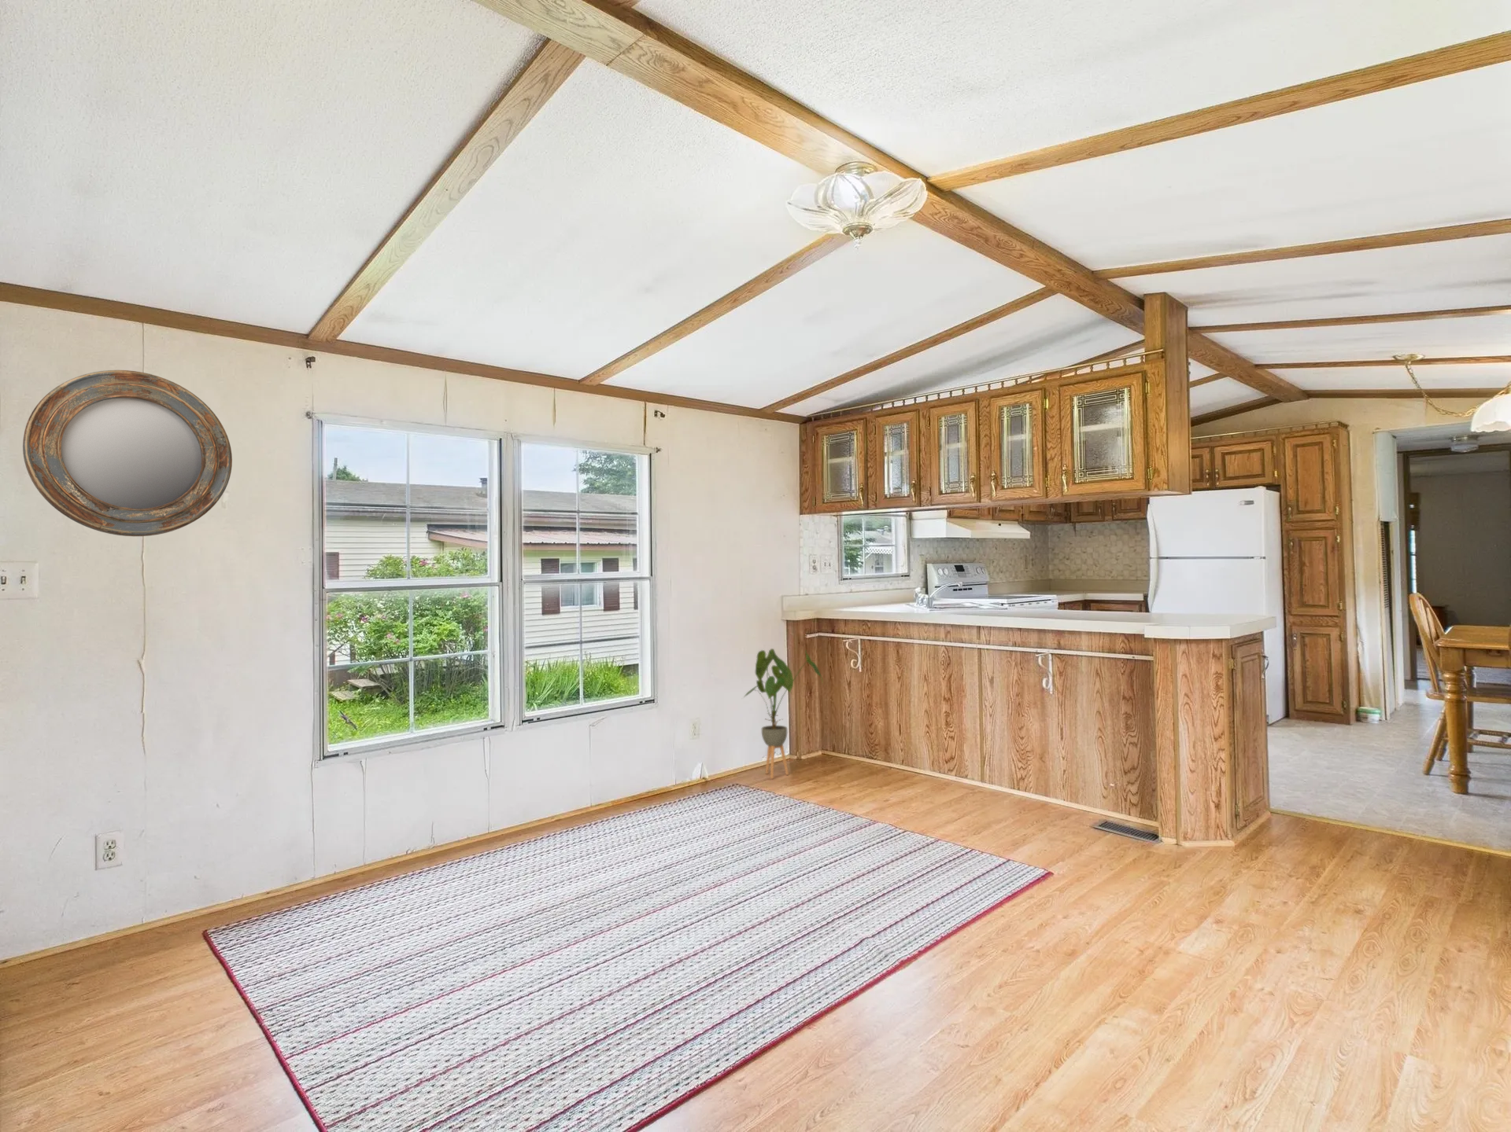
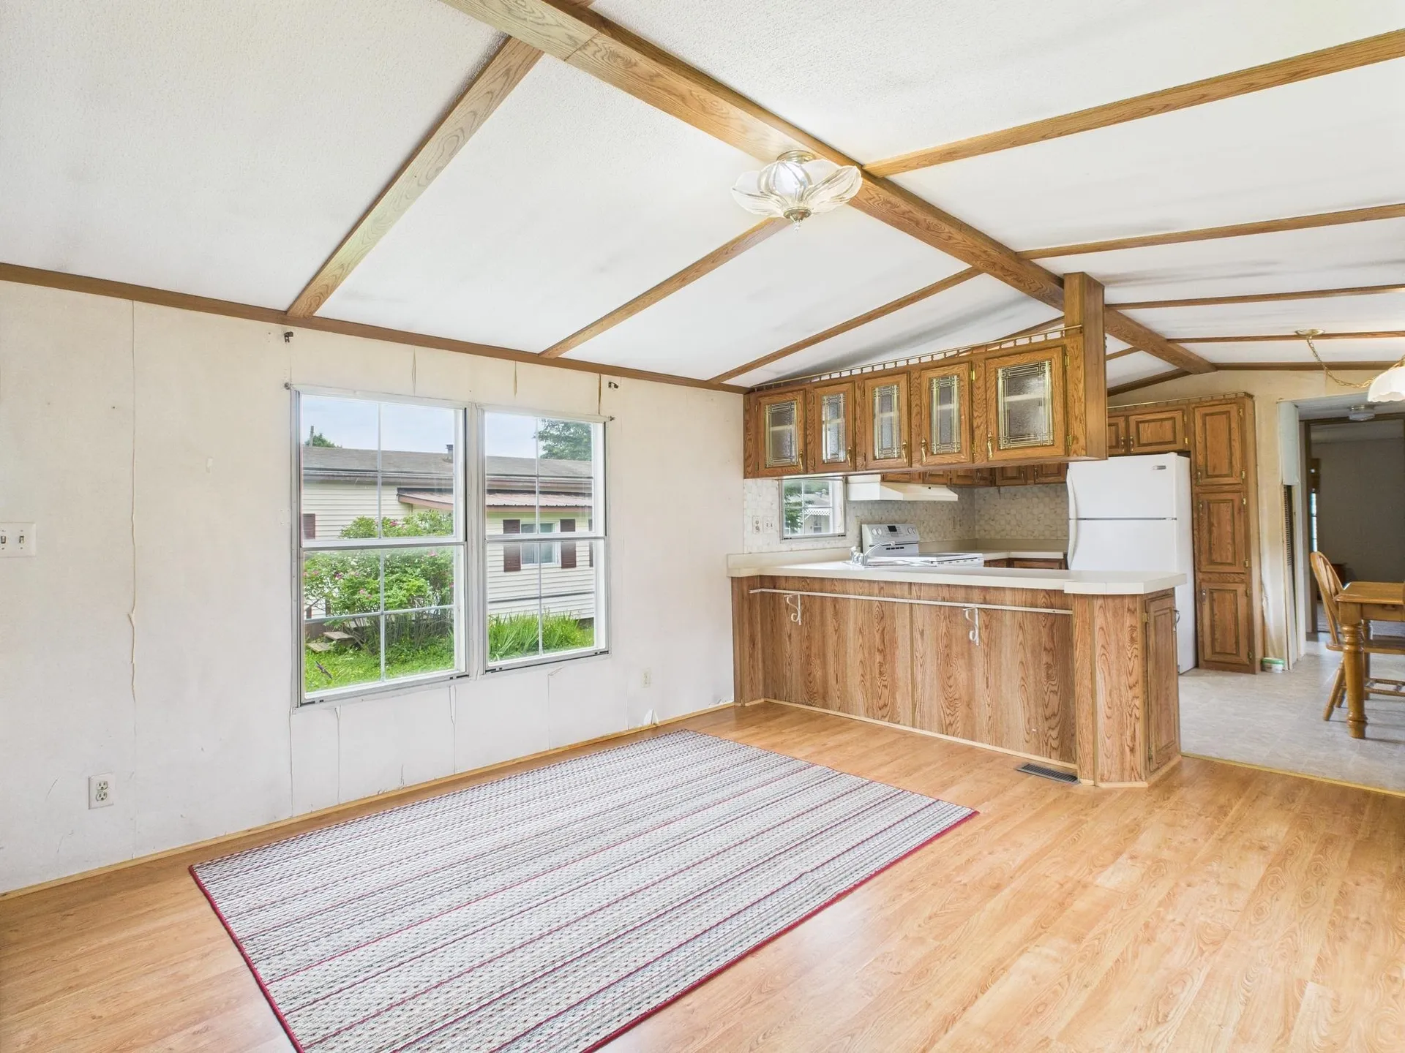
- home mirror (133, 453)
- house plant (776, 710)
